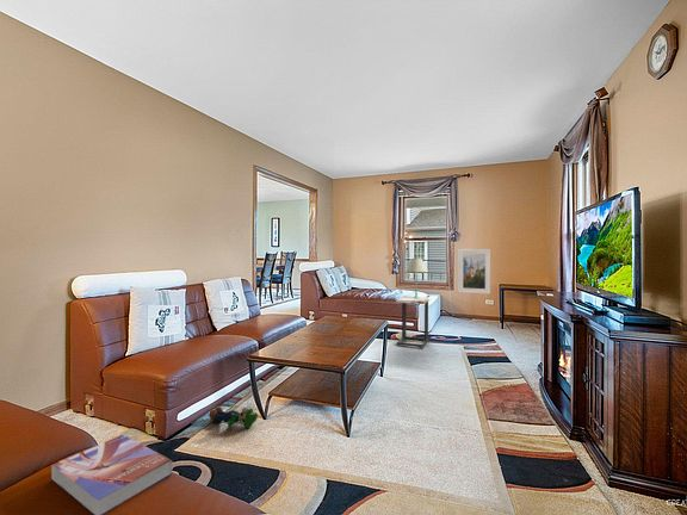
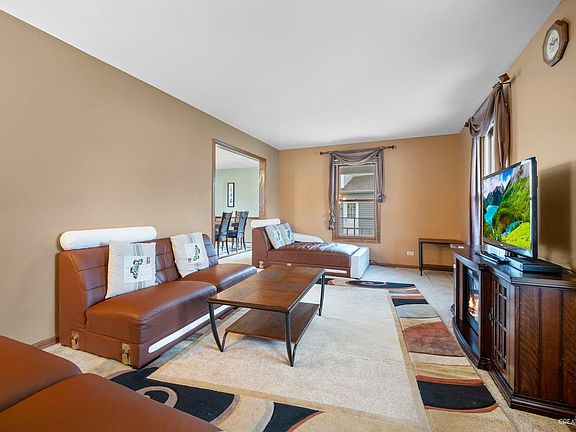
- side table (406, 319)
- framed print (474, 271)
- table lamp (416, 278)
- plush toy (234, 415)
- textbook (112, 469)
